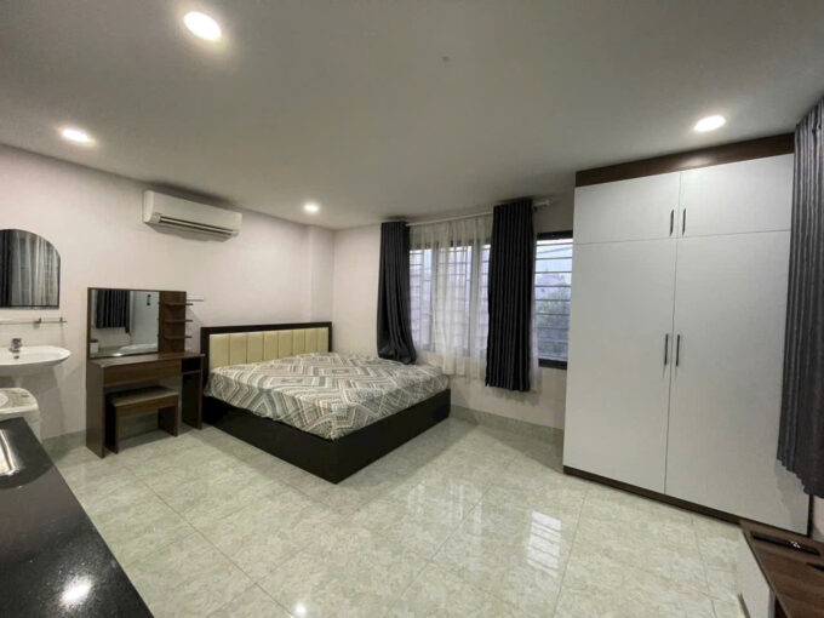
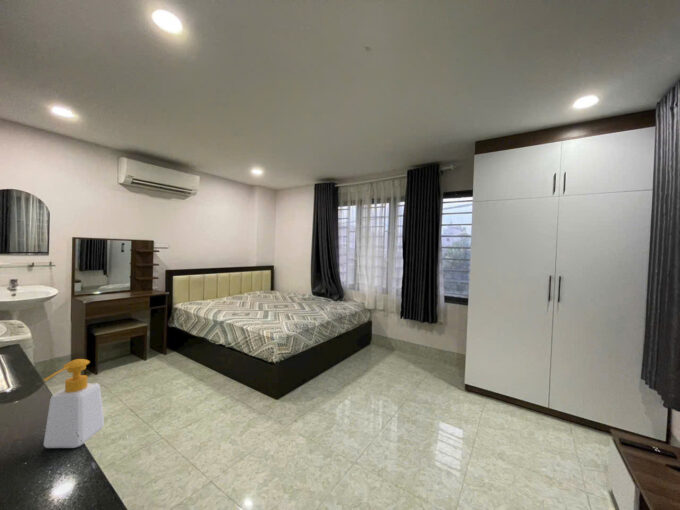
+ soap bottle (69, 403)
